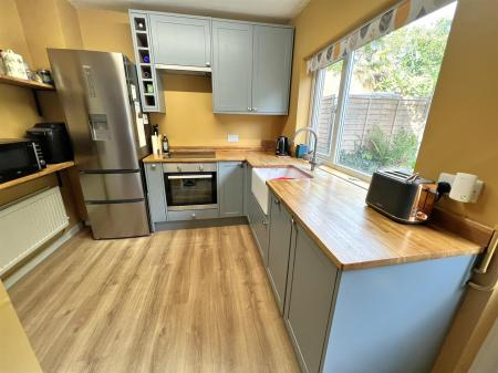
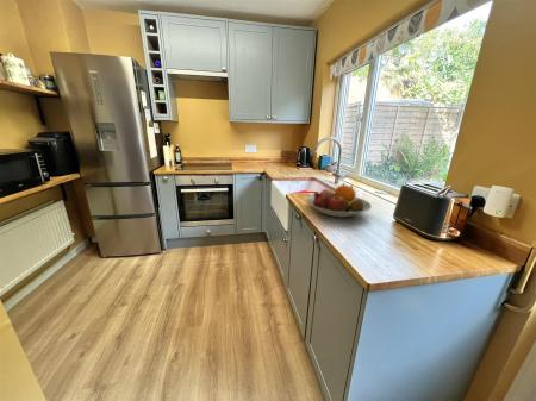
+ fruit bowl (337, 199)
